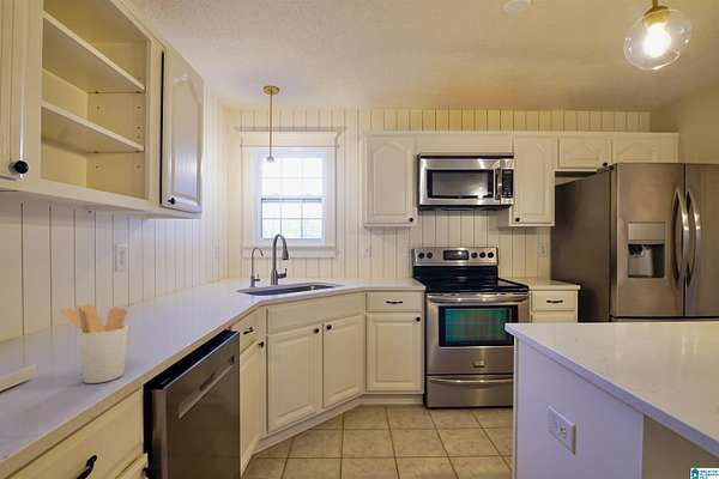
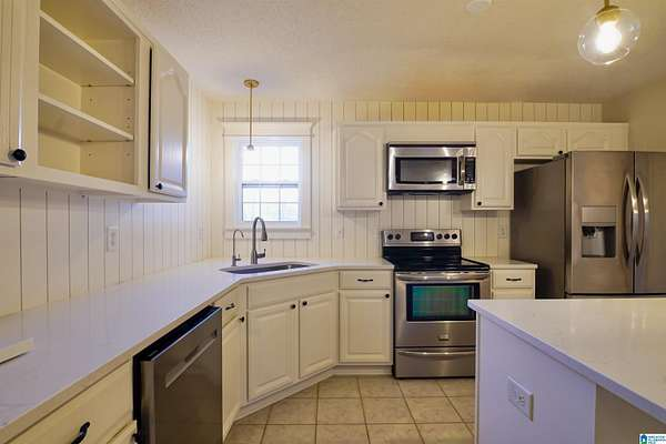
- utensil holder (95, 339)
